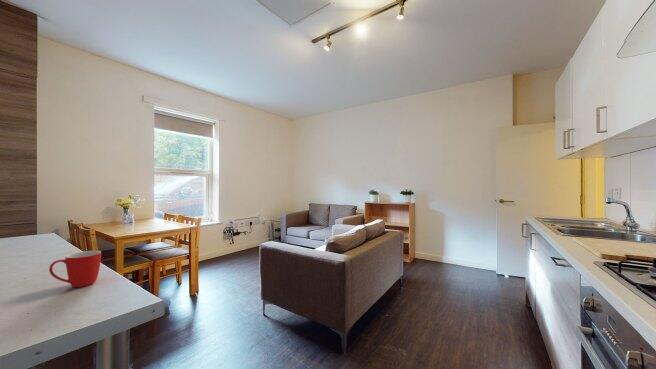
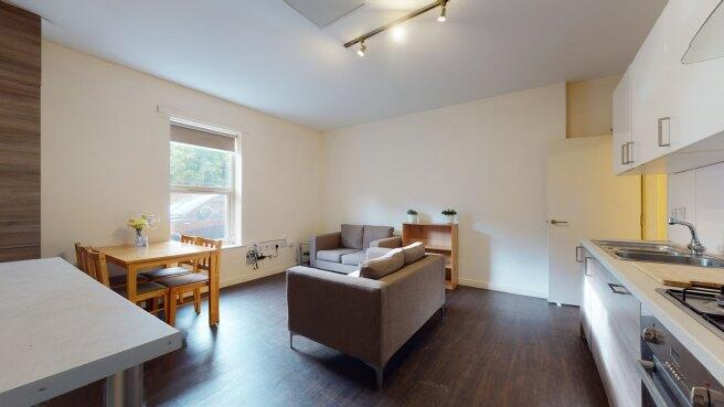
- mug (76, 270)
